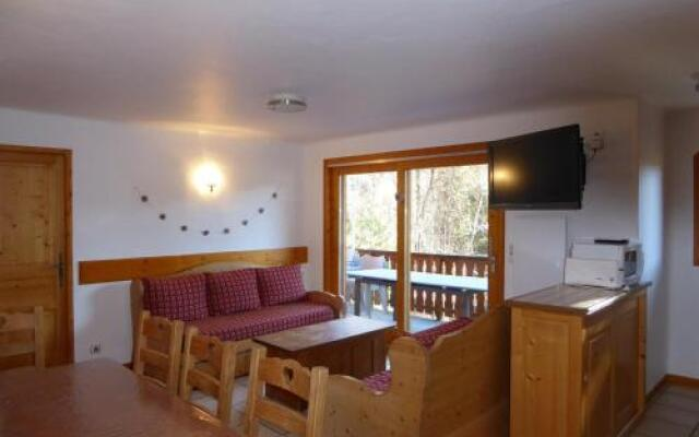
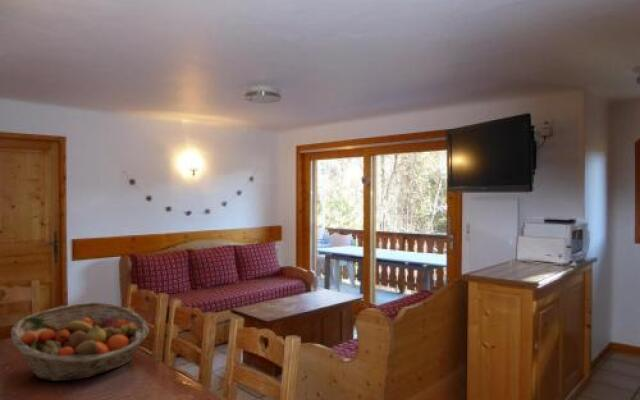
+ fruit basket (84, 338)
